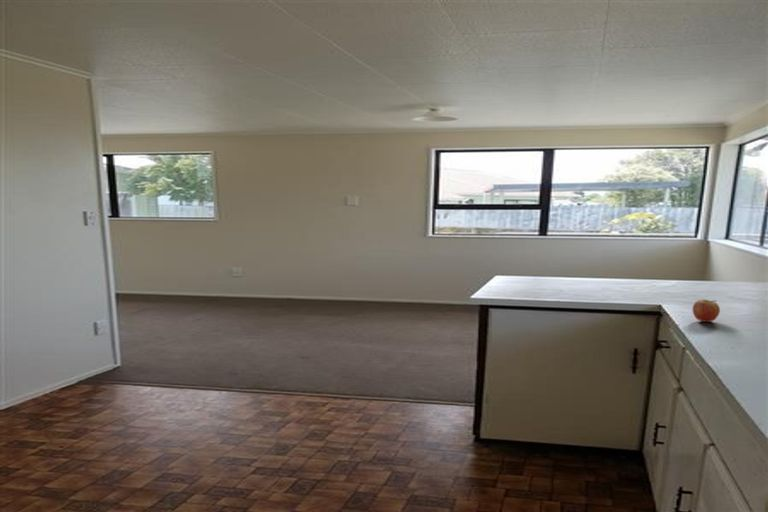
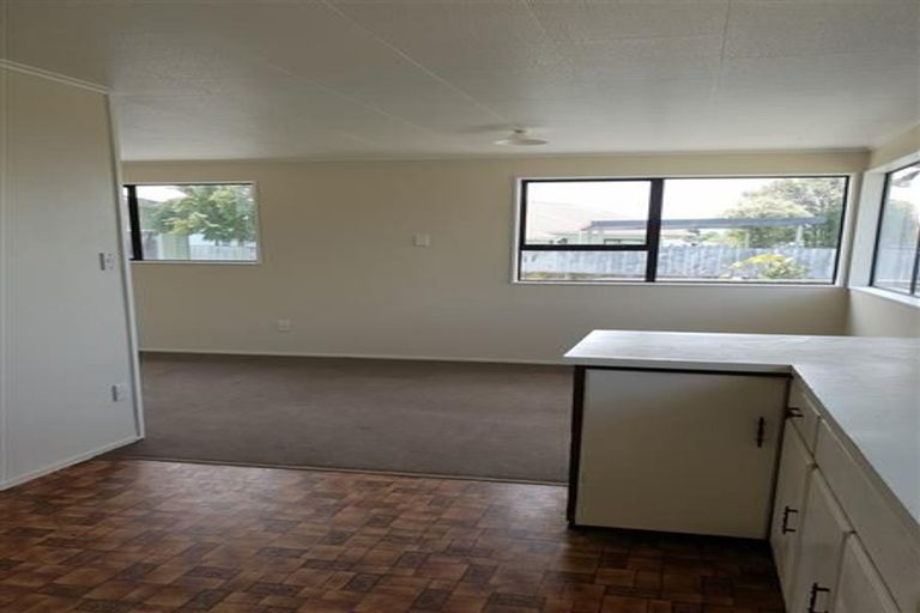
- fruit (705, 310)
